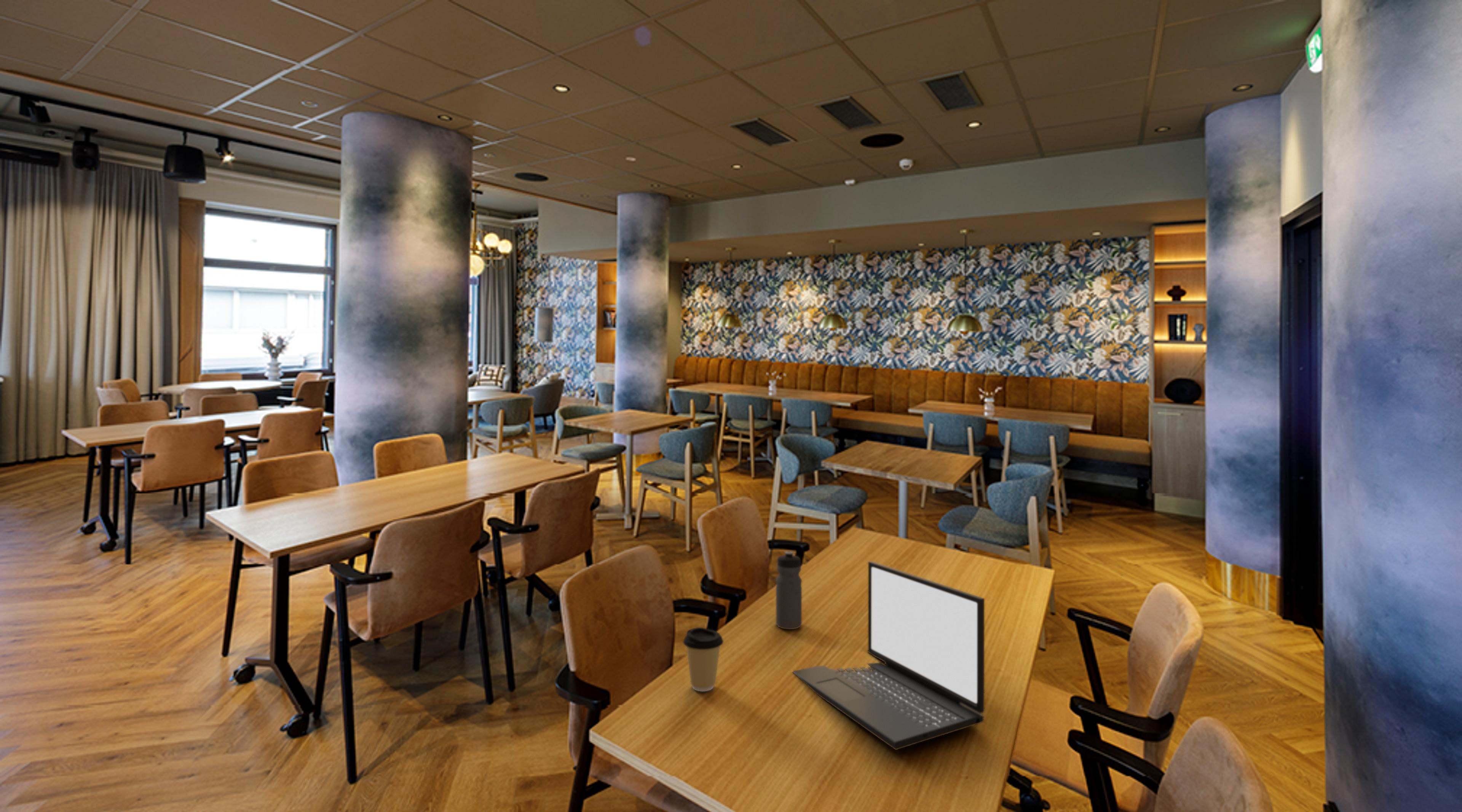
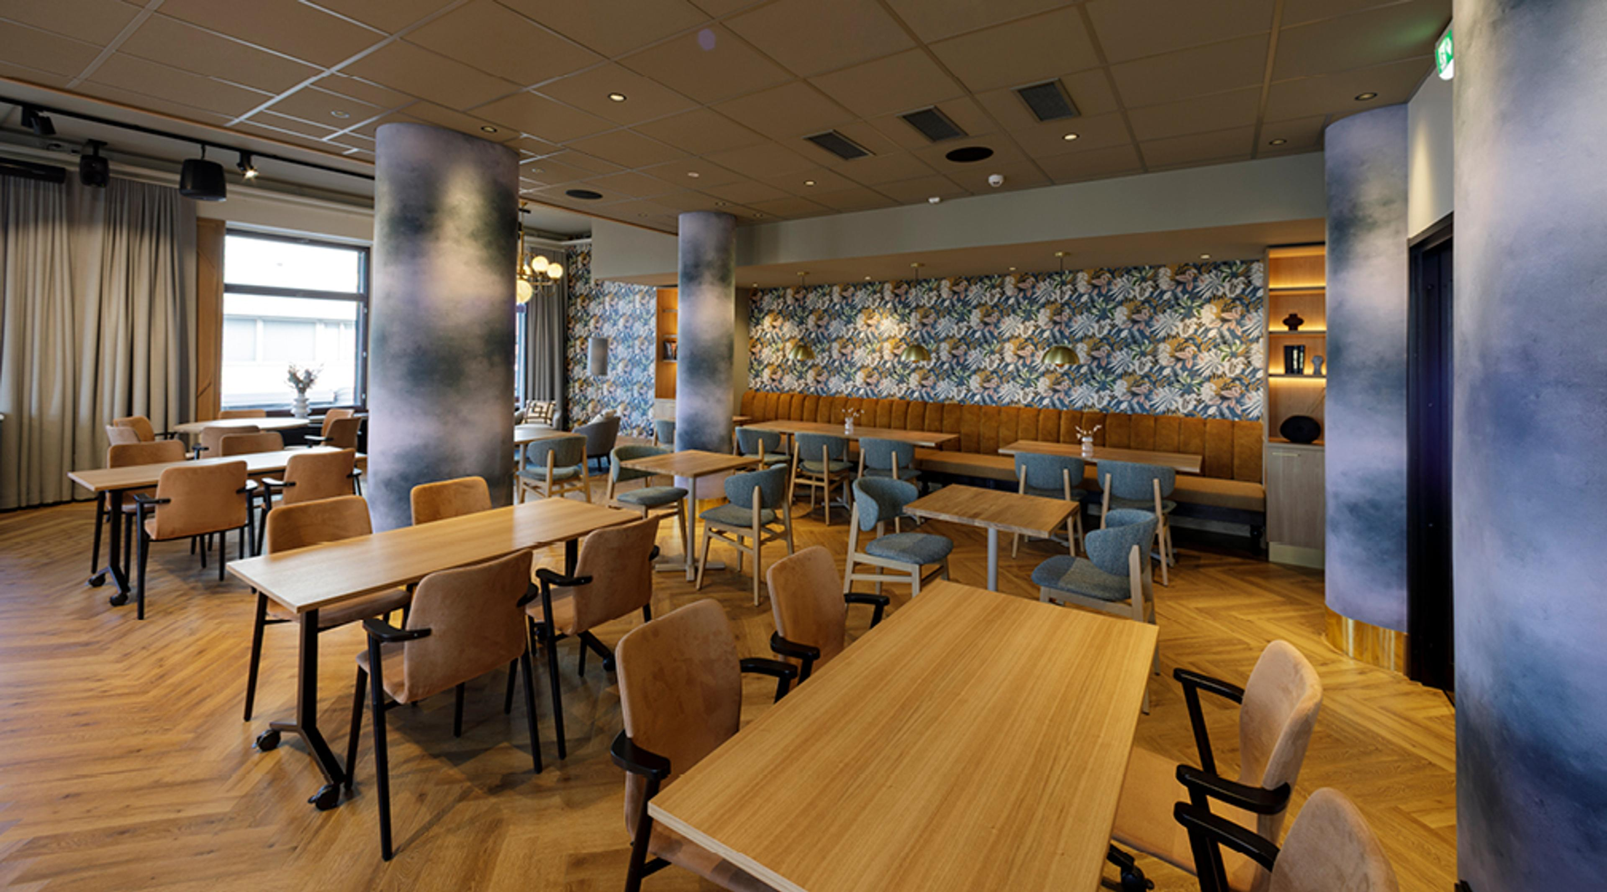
- coffee cup (703, 659)
- laptop (881, 641)
- water bottle (788, 588)
